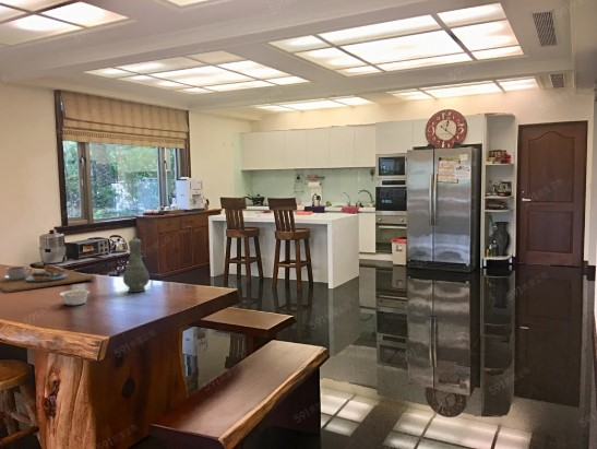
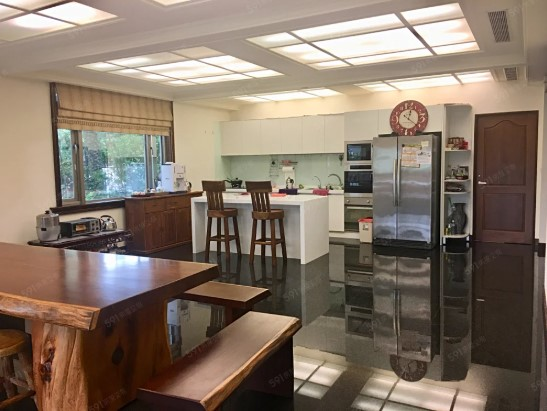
- placemat (38, 272)
- vase (135, 263)
- legume (74, 296)
